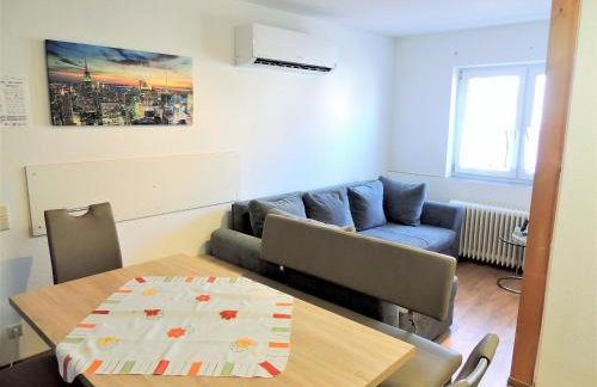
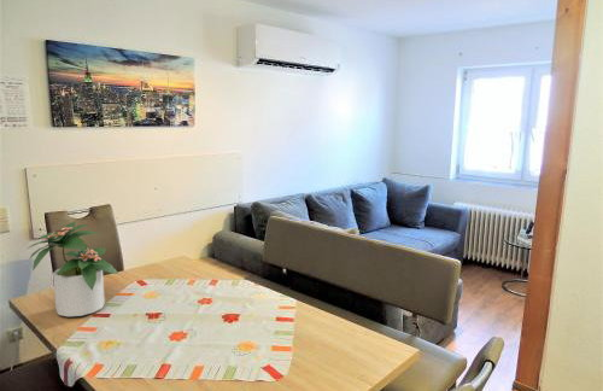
+ potted plant (70, 268)
